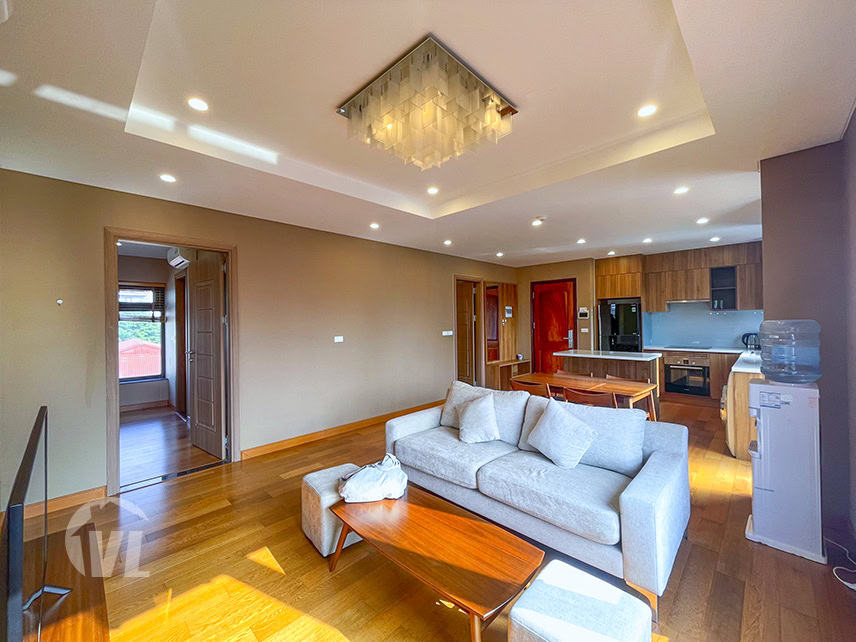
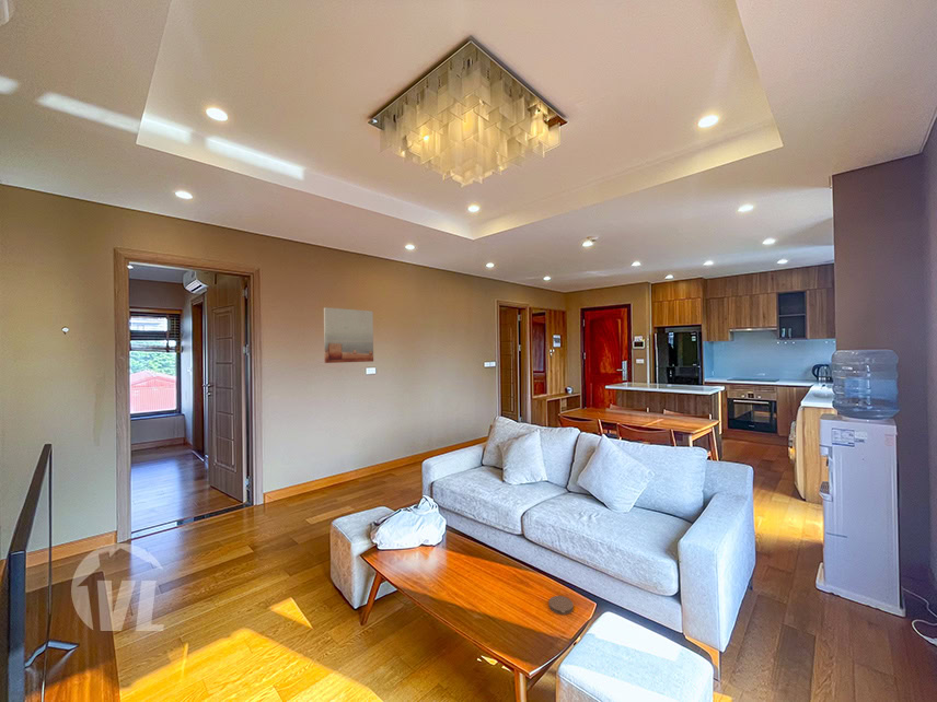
+ coaster (560, 605)
+ wall art (349, 336)
